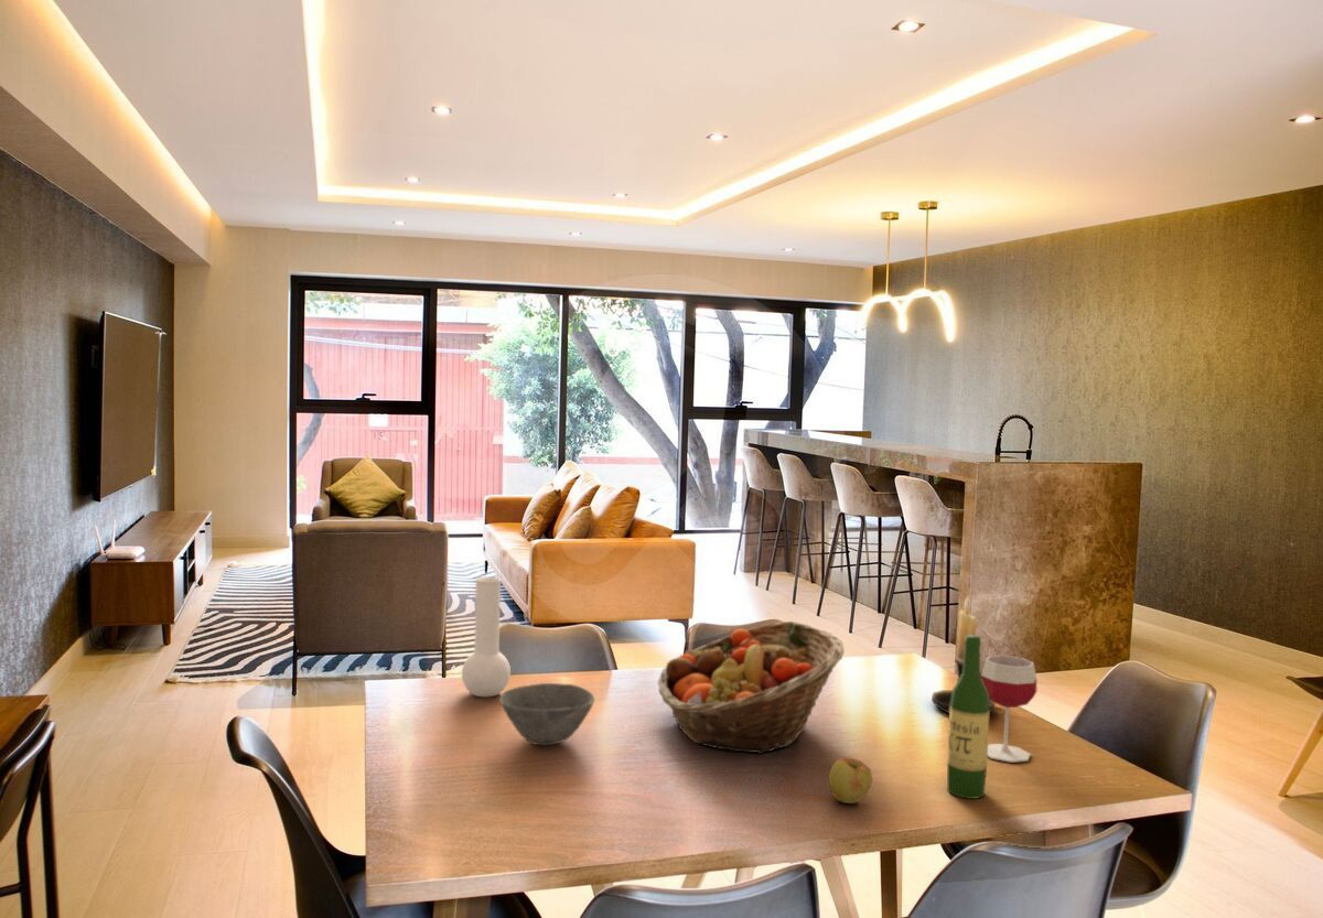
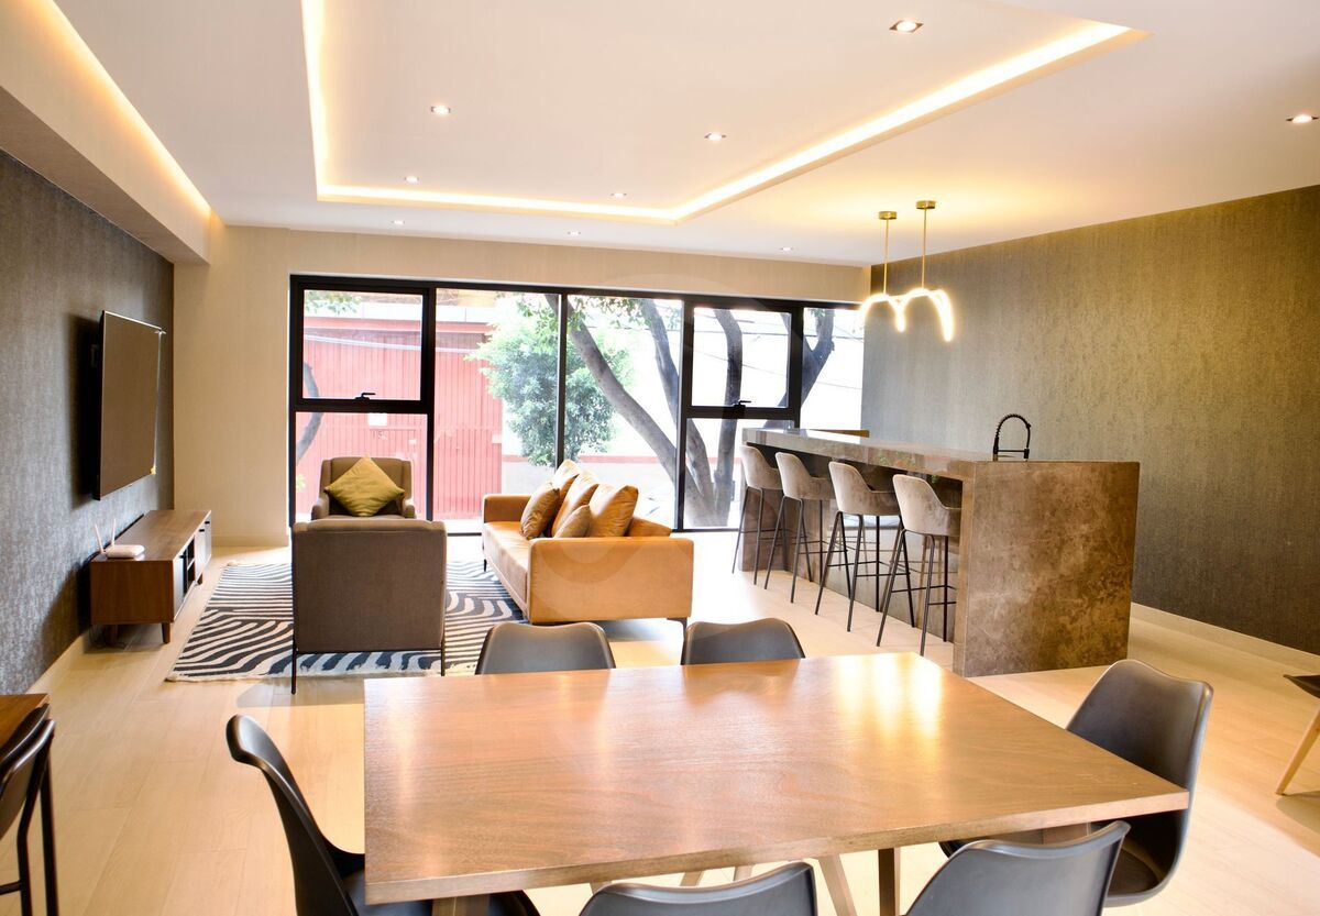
- apple (850, 779)
- candle holder (964, 650)
- wine bottle (968, 714)
- wineglass (1007, 708)
- vase (486, 636)
- bowl (547, 719)
- fruit basket (749, 680)
